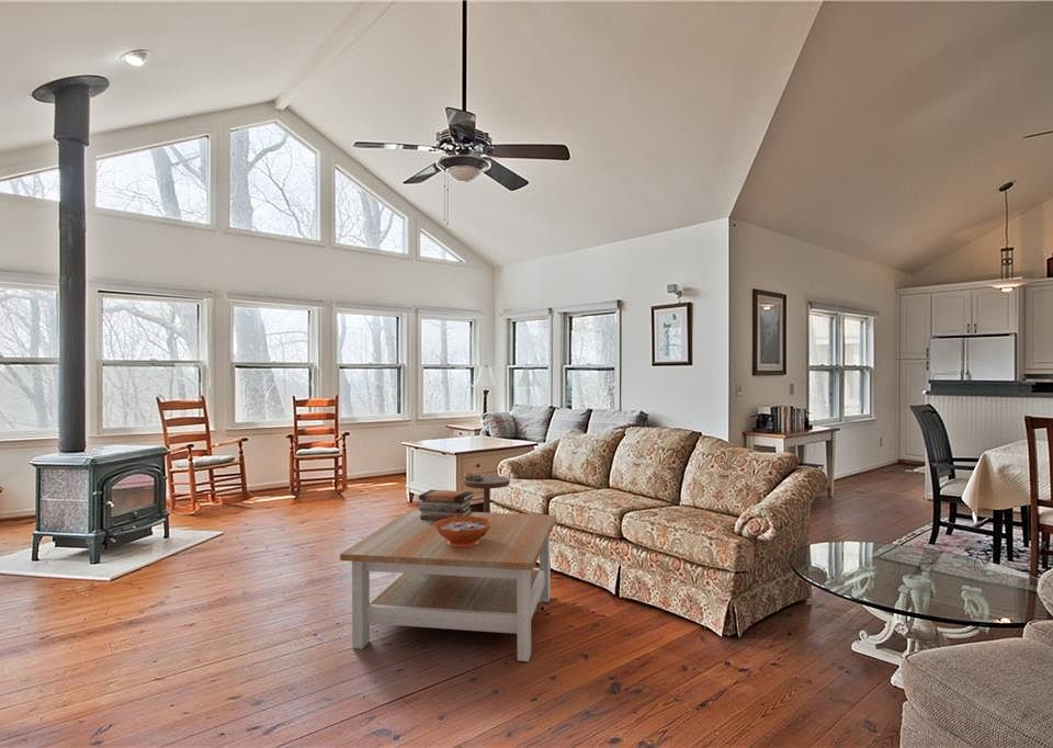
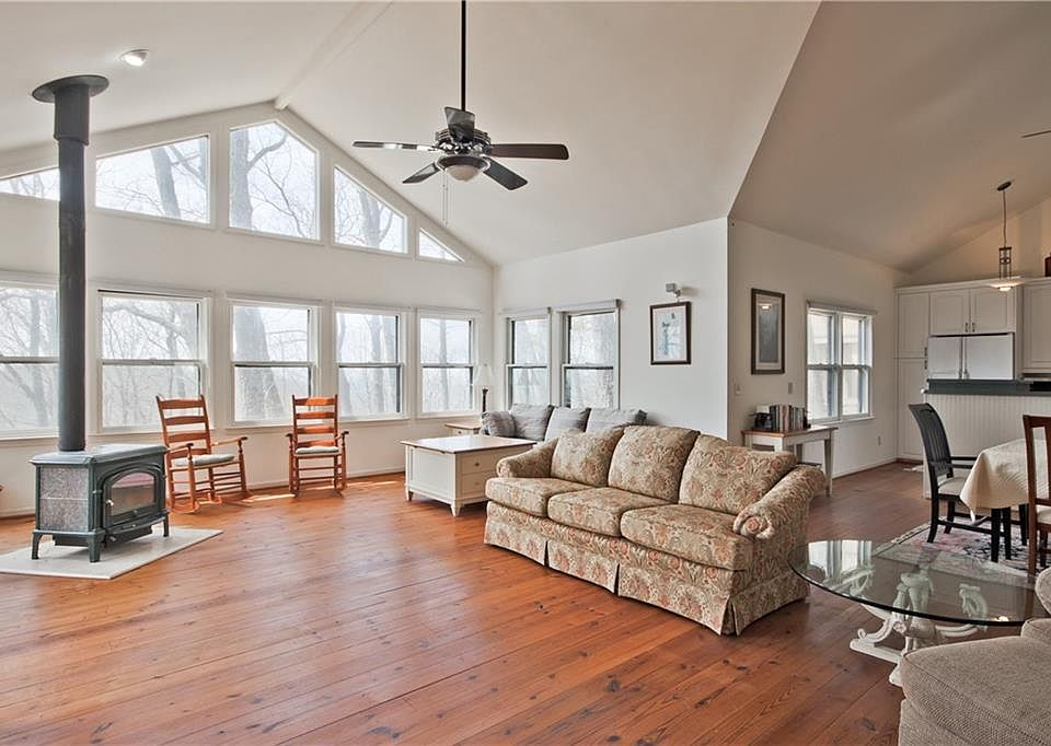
- book stack (445, 505)
- side table (486, 512)
- coffee table (461, 576)
- decorative bowl (463, 532)
